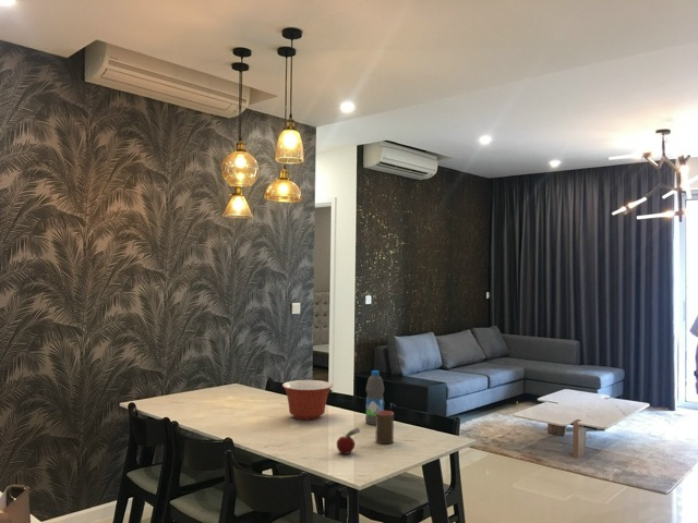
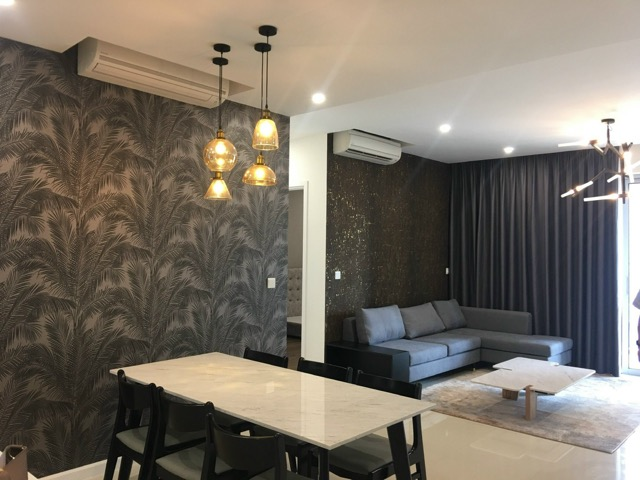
- cup (384, 426)
- fruit (347, 440)
- mixing bowl (306, 400)
- water bottle (374, 397)
